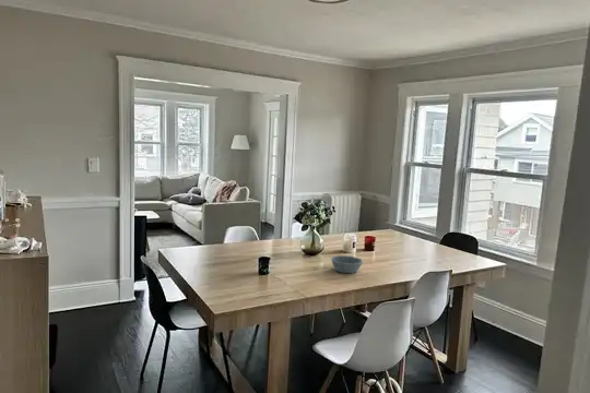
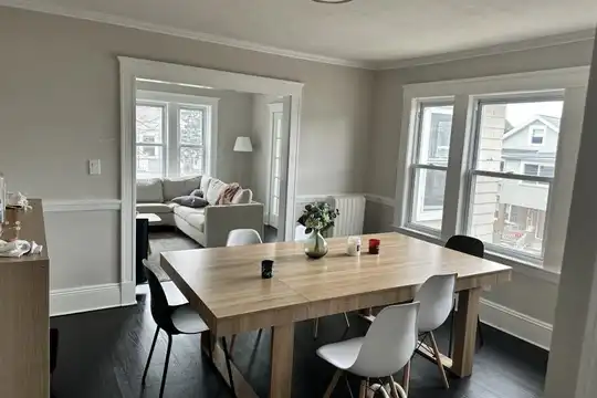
- bowl (345, 264)
